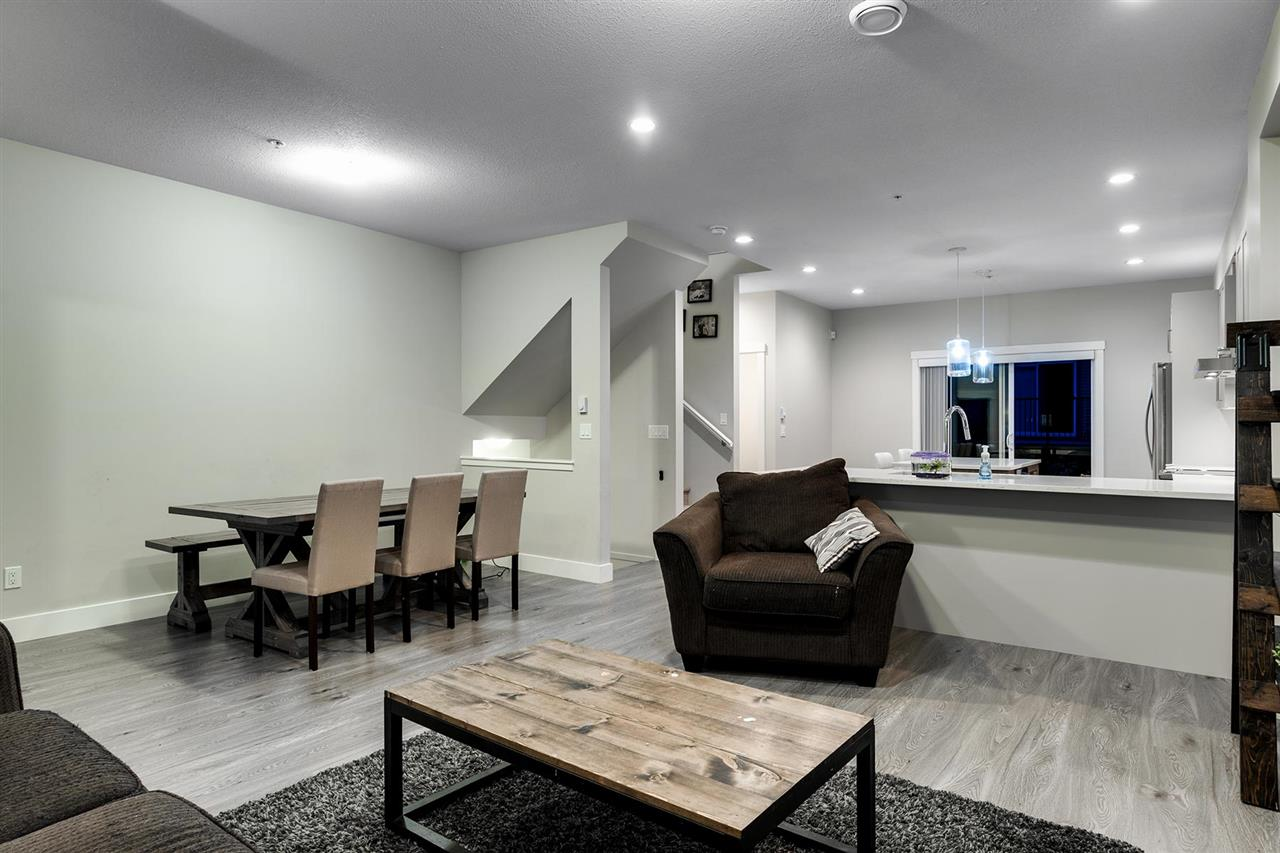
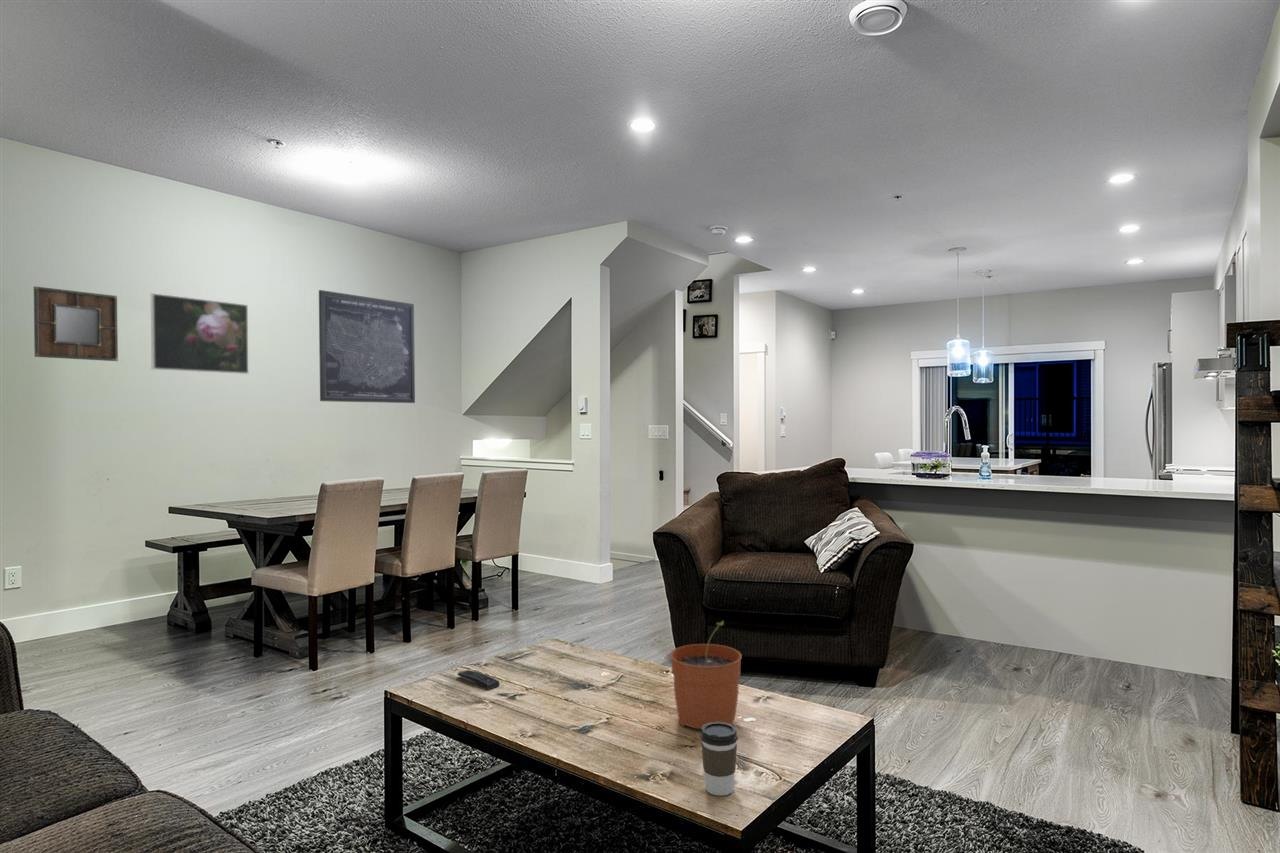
+ remote control (476, 678)
+ home mirror (77, 325)
+ coffee cup (719, 758)
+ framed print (201, 335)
+ wall art (369, 349)
+ plant pot (706, 671)
